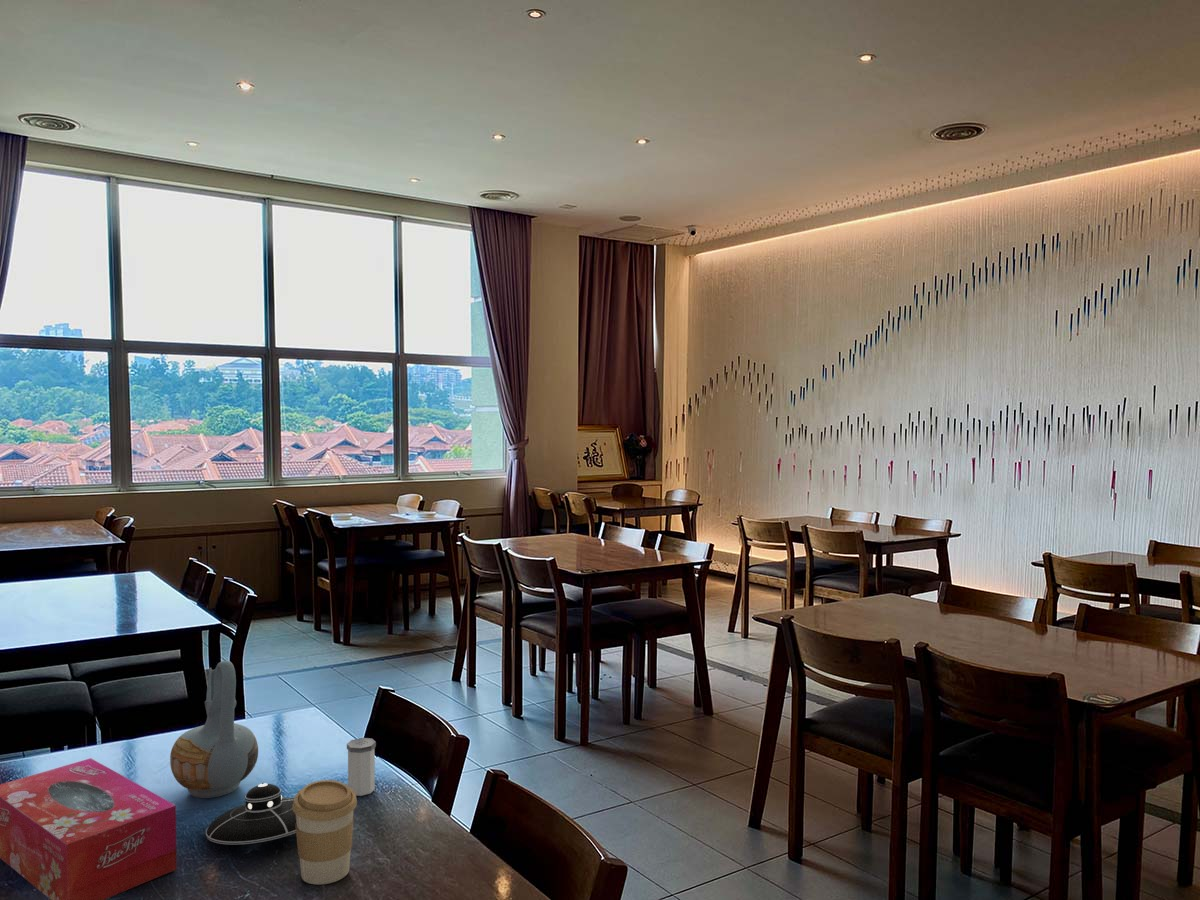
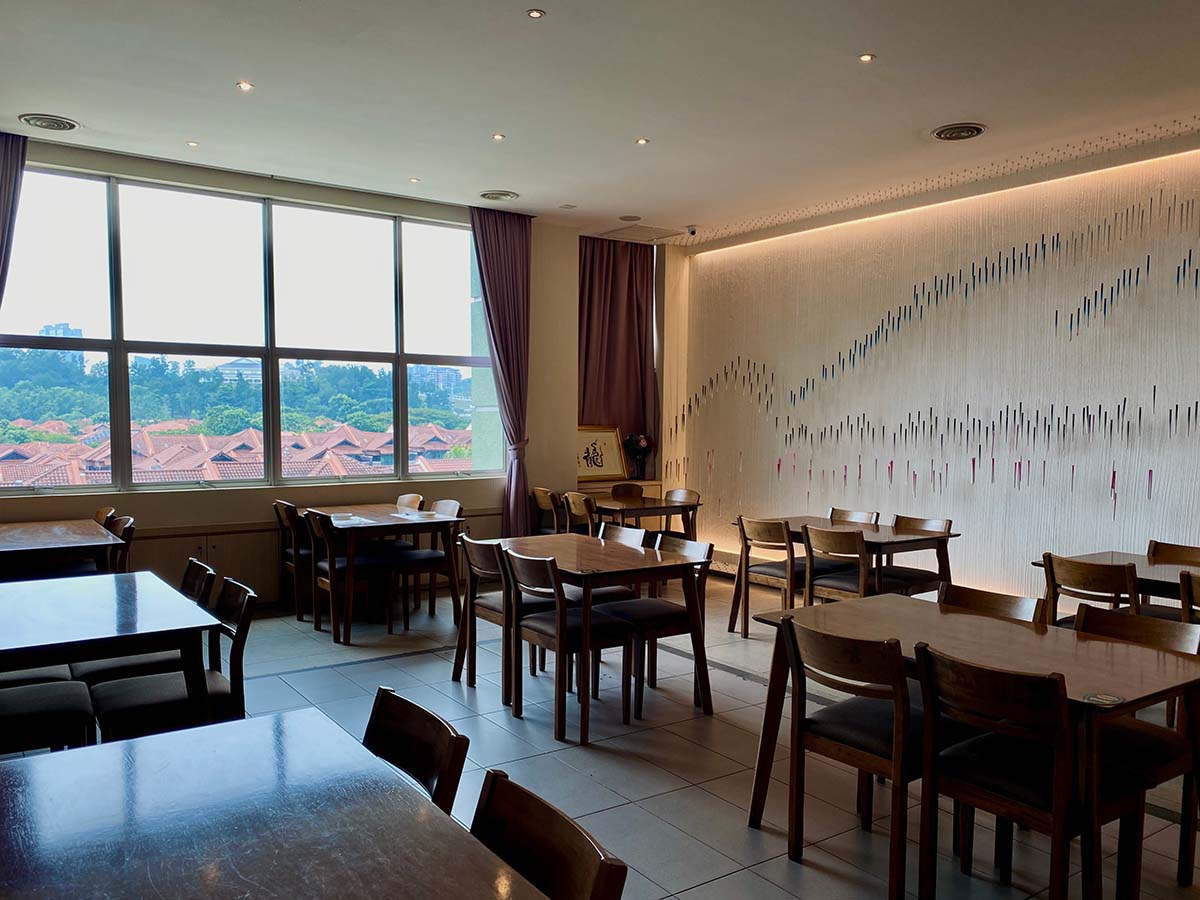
- salt shaker (361, 766)
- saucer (264, 808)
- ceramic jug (214, 722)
- coffee cup (325, 830)
- tissue box (80, 827)
